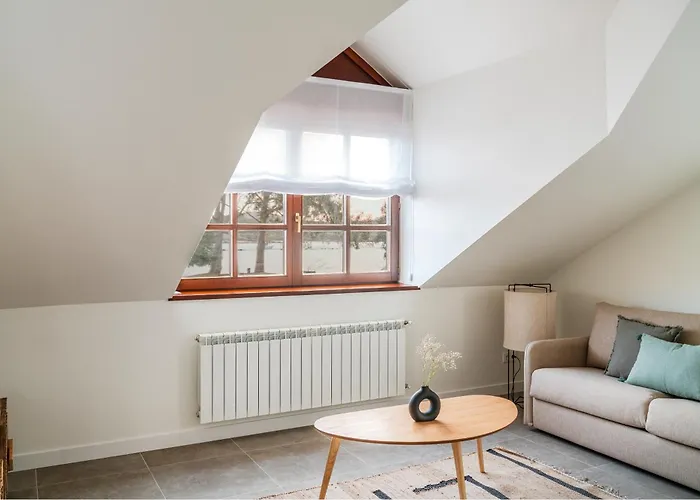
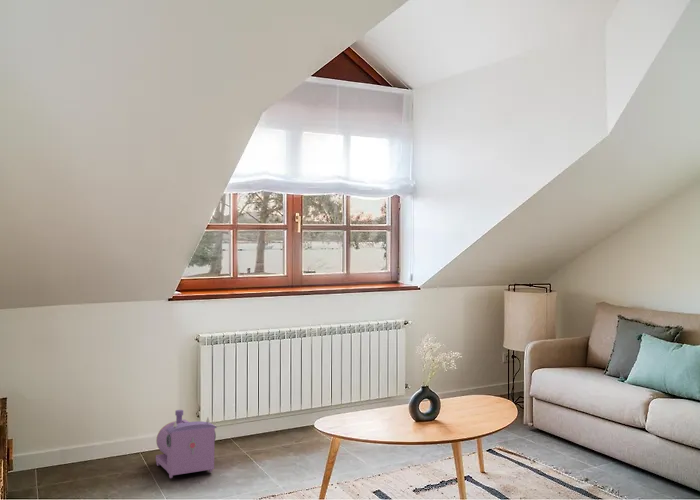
+ toy train (183, 440)
